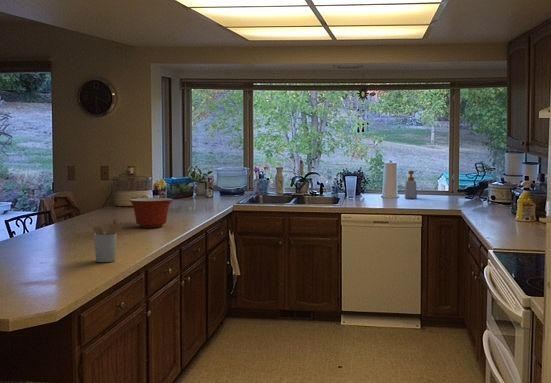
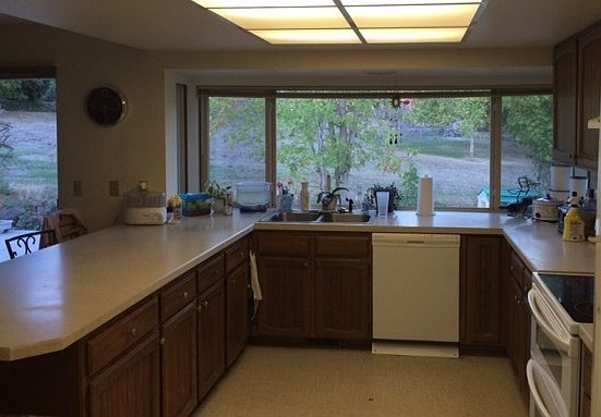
- mixing bowl (151, 212)
- utensil holder (109, 240)
- soap bottle (413, 184)
